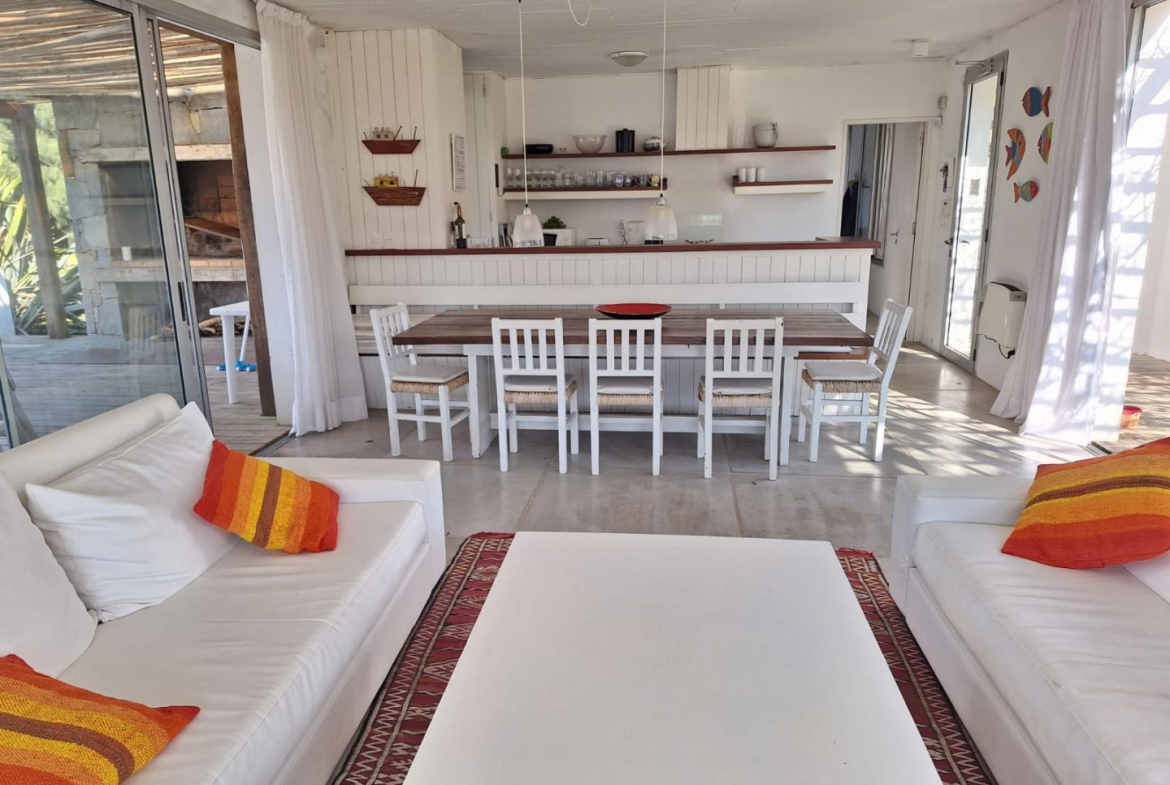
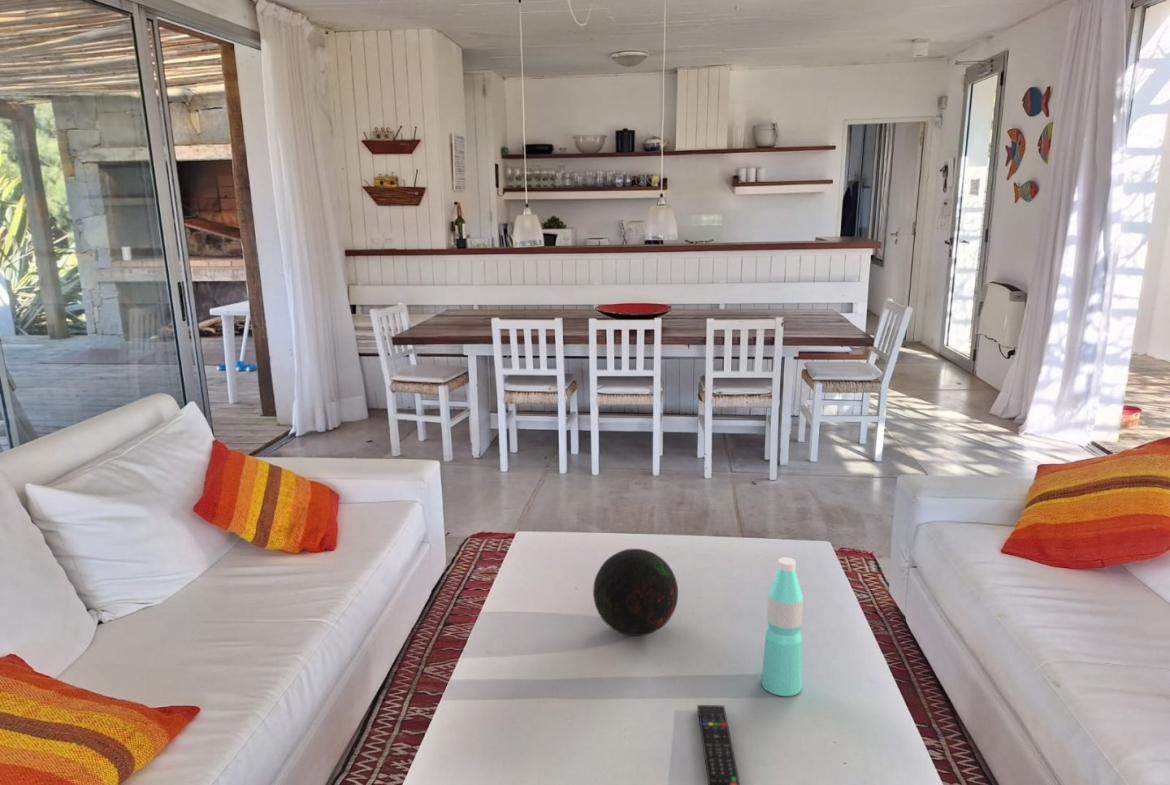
+ remote control (717, 748)
+ water bottle (784, 623)
+ decorative orb (635, 591)
